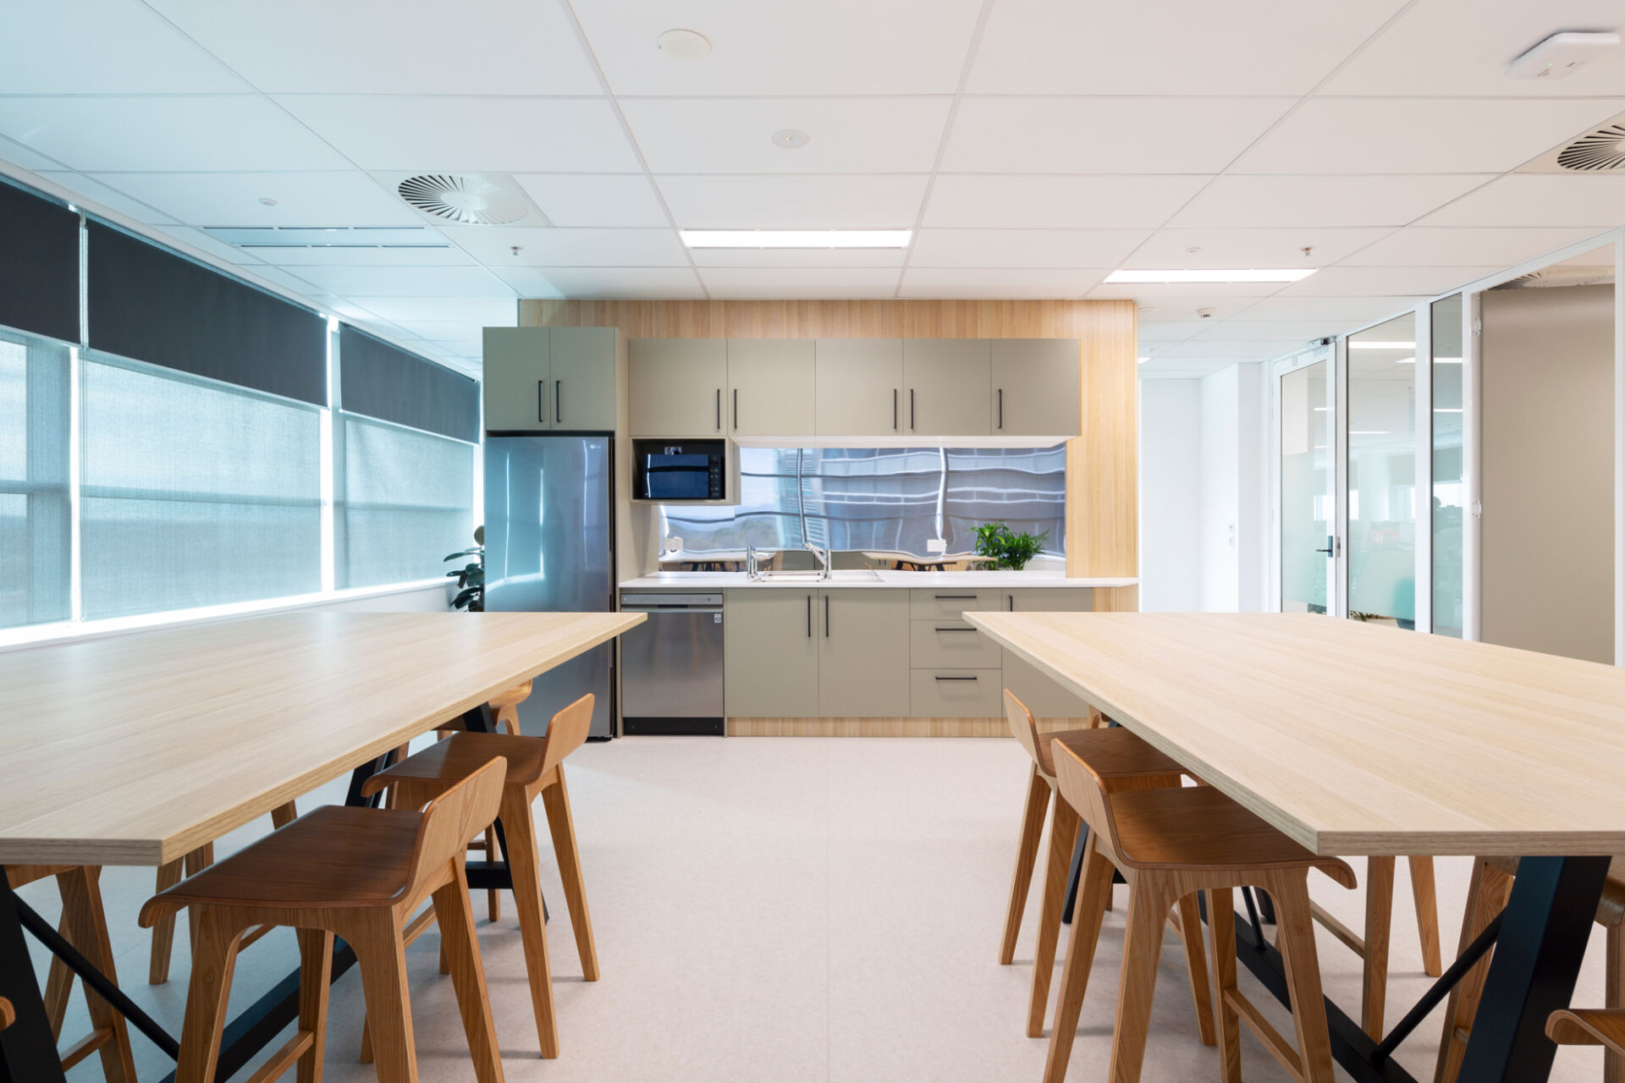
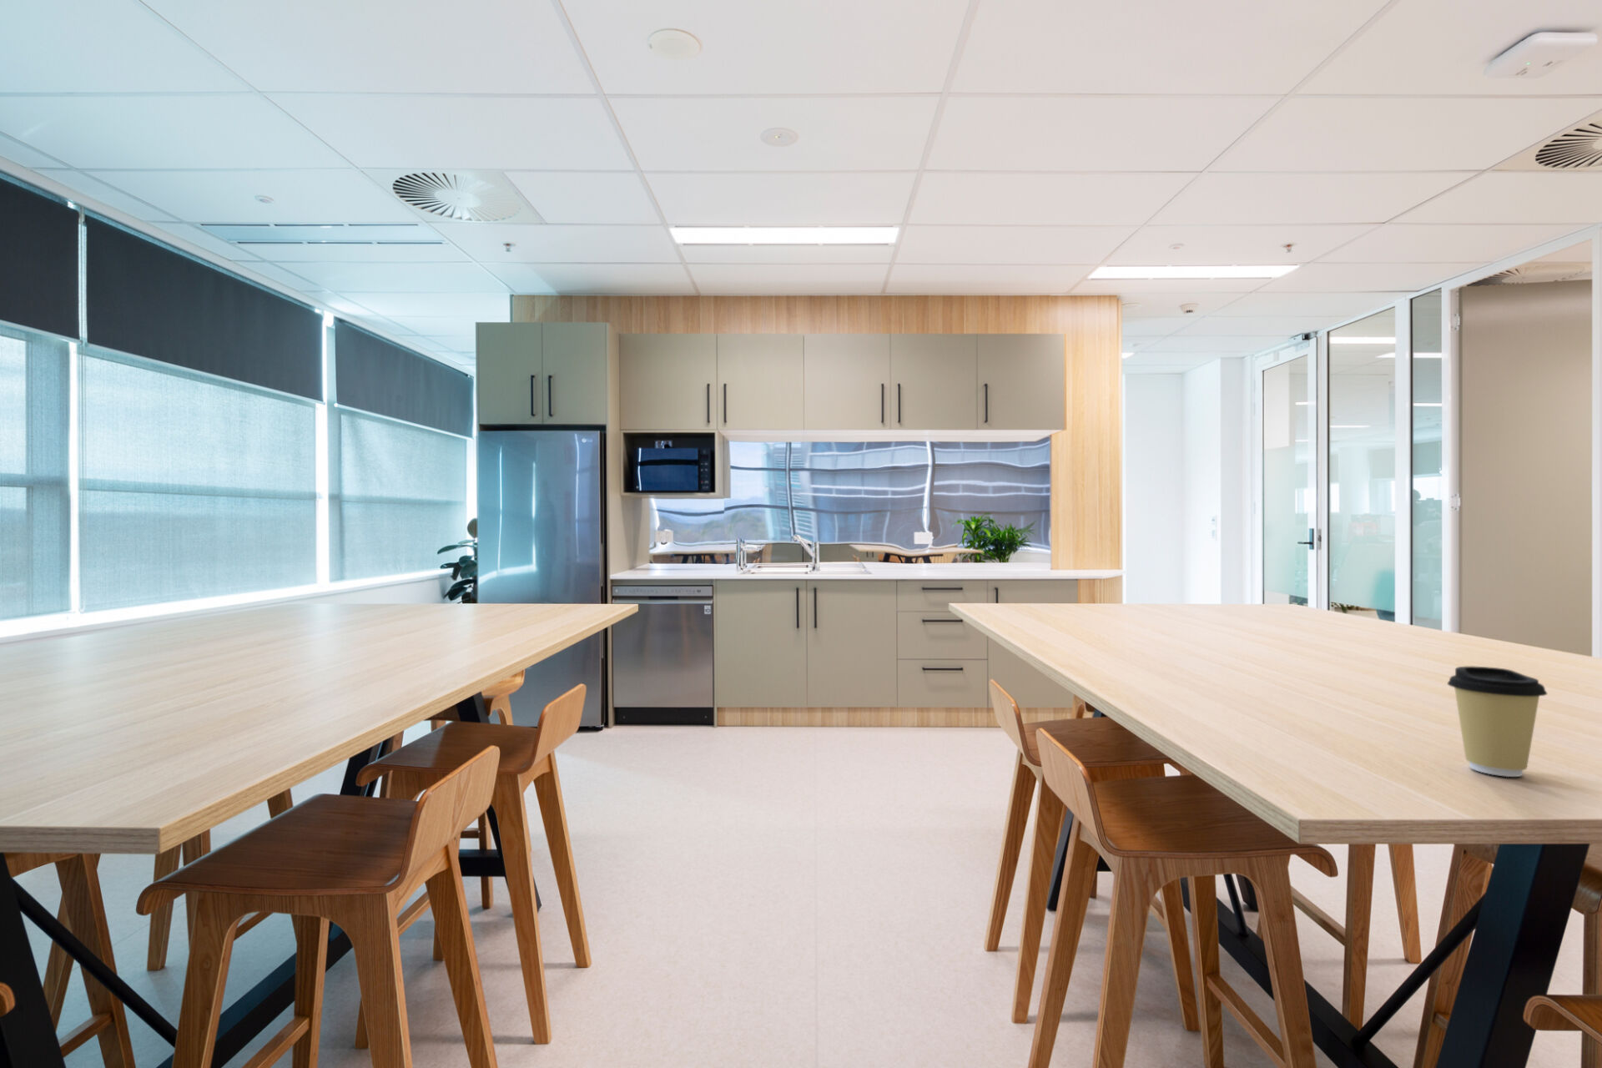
+ coffee cup (1495, 721)
